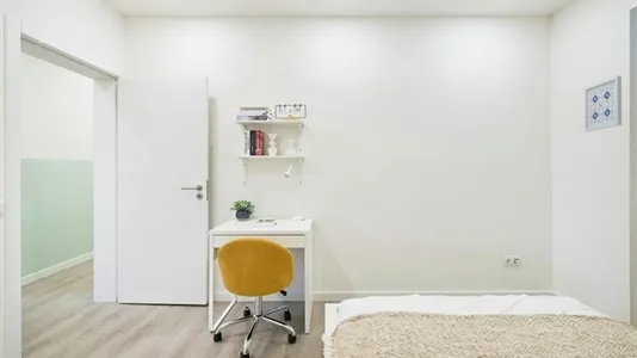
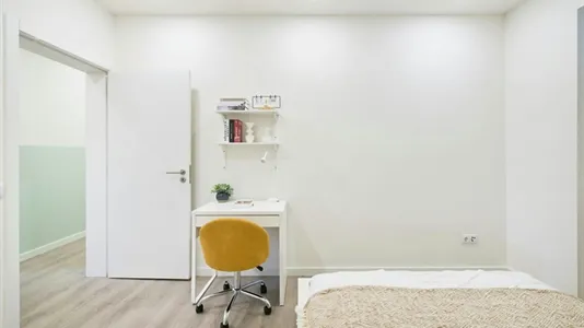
- wall art (601, 105)
